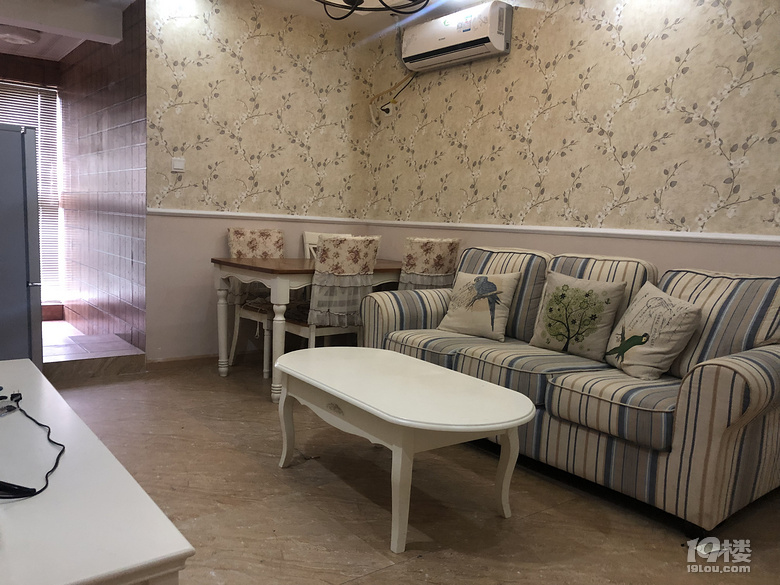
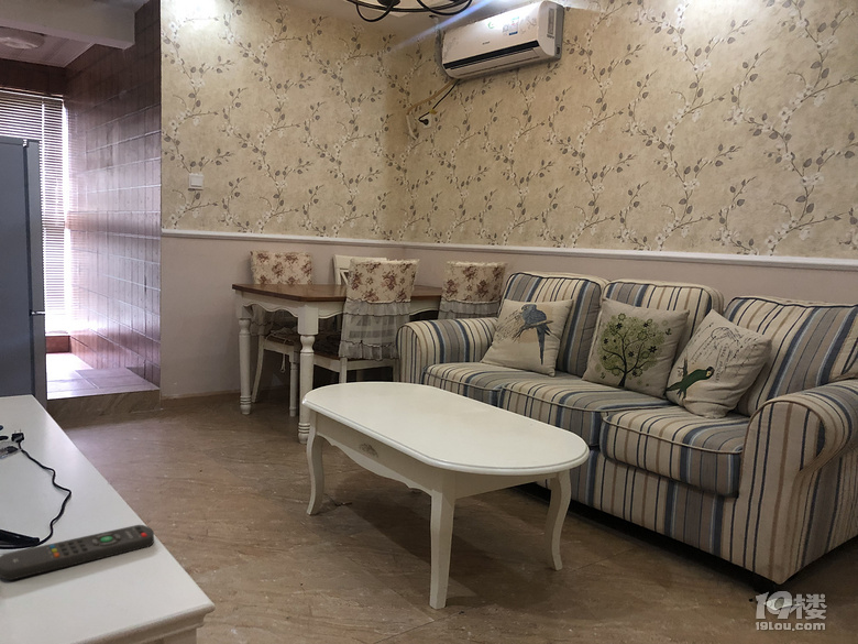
+ remote control (79, 549)
